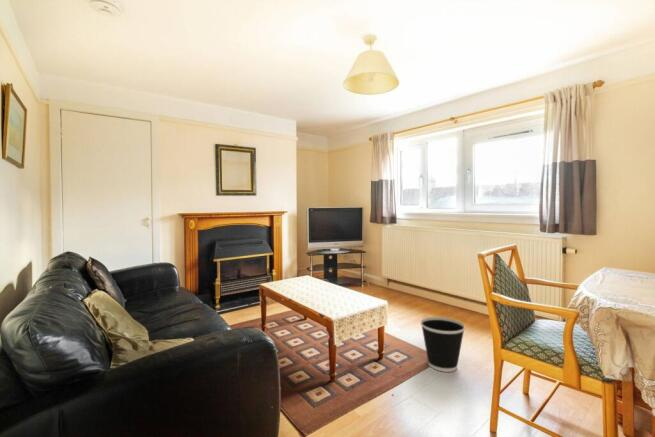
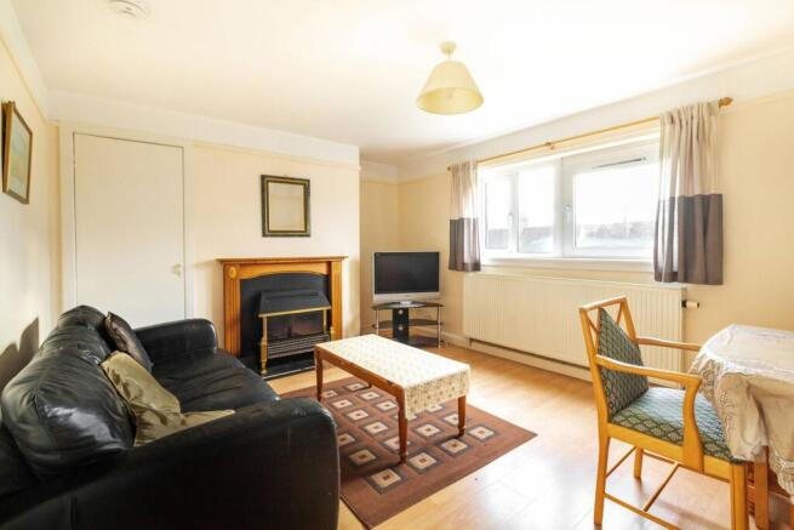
- wastebasket (442, 344)
